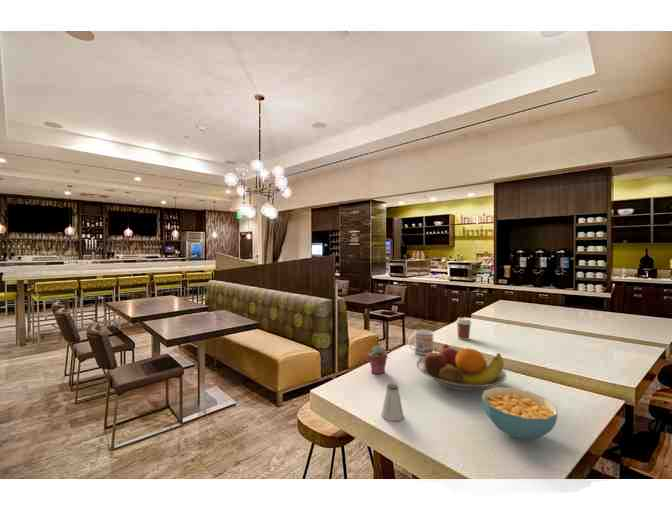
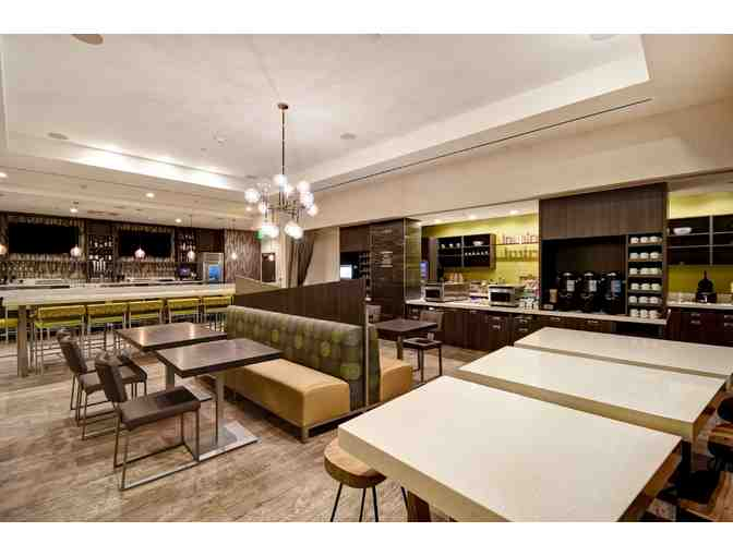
- fruit bowl (459, 364)
- potted succulent (377, 358)
- saltshaker (392, 400)
- cereal bowl (517, 417)
- mug (421, 342)
- coffee cup (463, 328)
